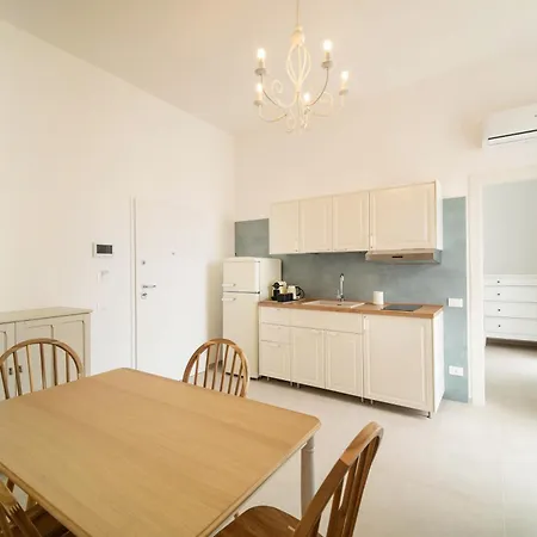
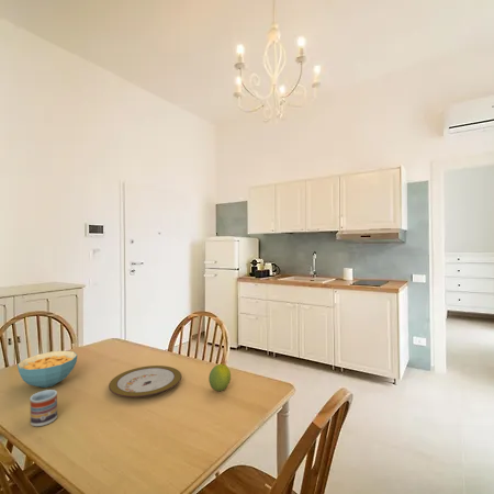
+ cereal bowl (48, 371)
+ cup (42, 405)
+ fruit (220, 377)
+ plate (146, 381)
